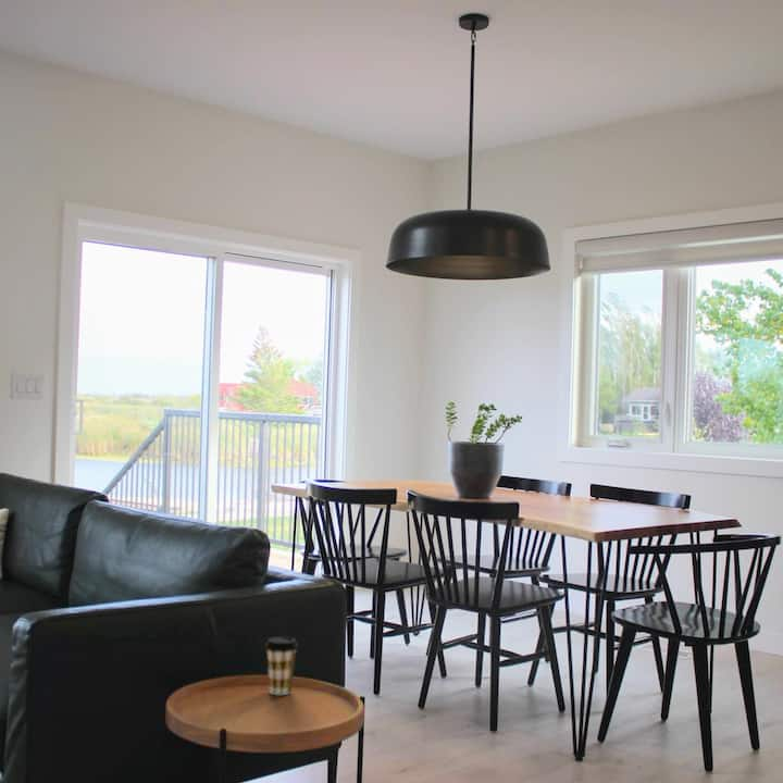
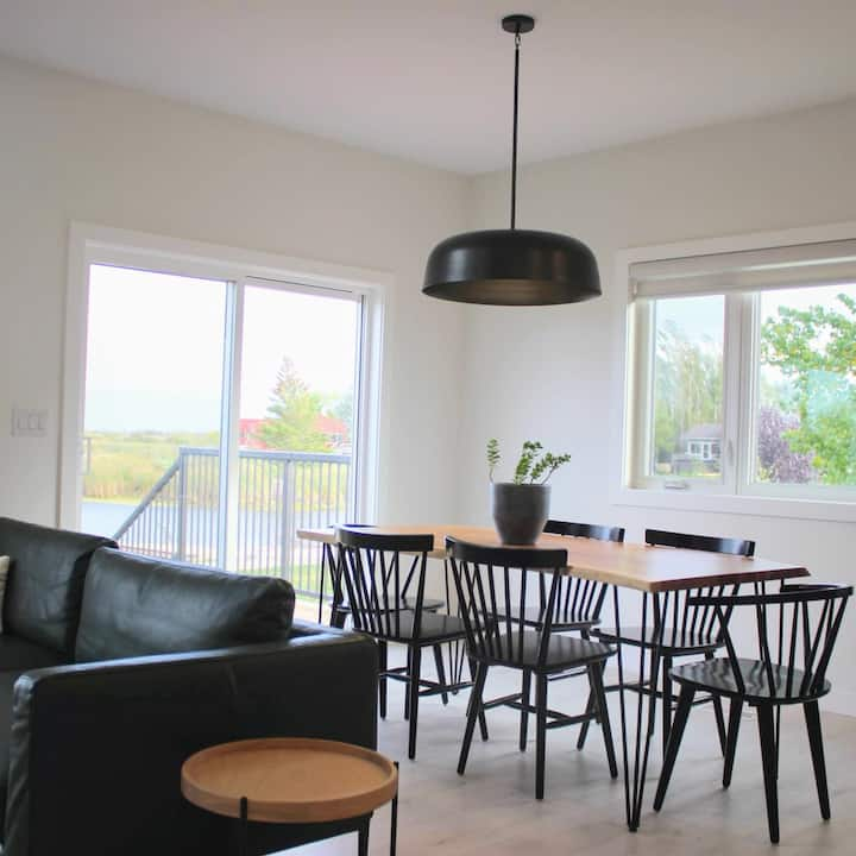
- coffee cup (281, 666)
